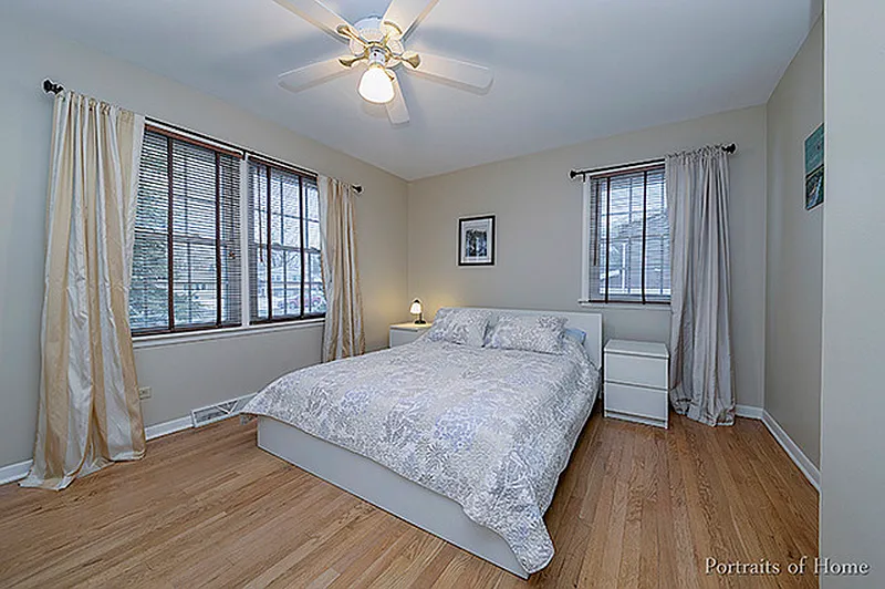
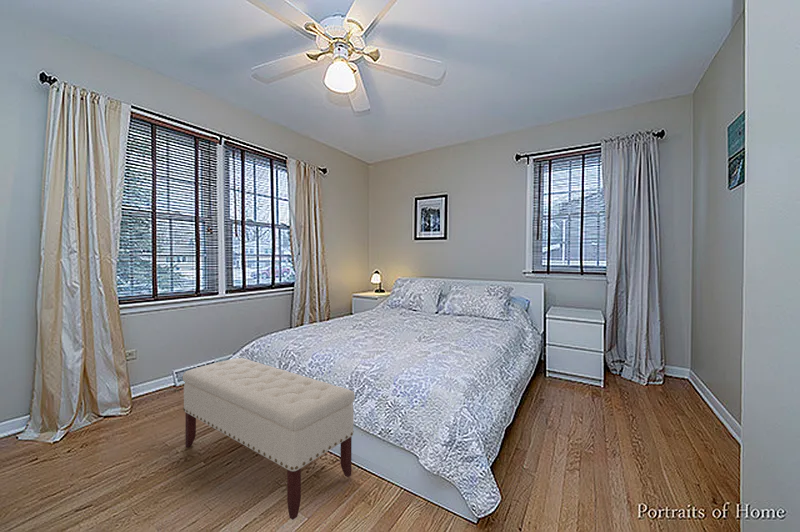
+ bench (262, 419)
